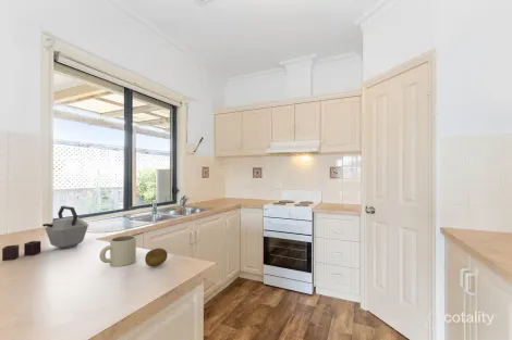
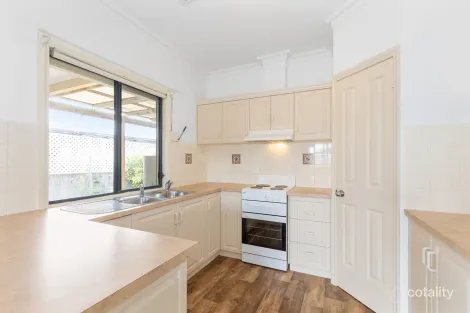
- fruit (156, 256)
- kettle (47, 229)
- mug (118, 251)
